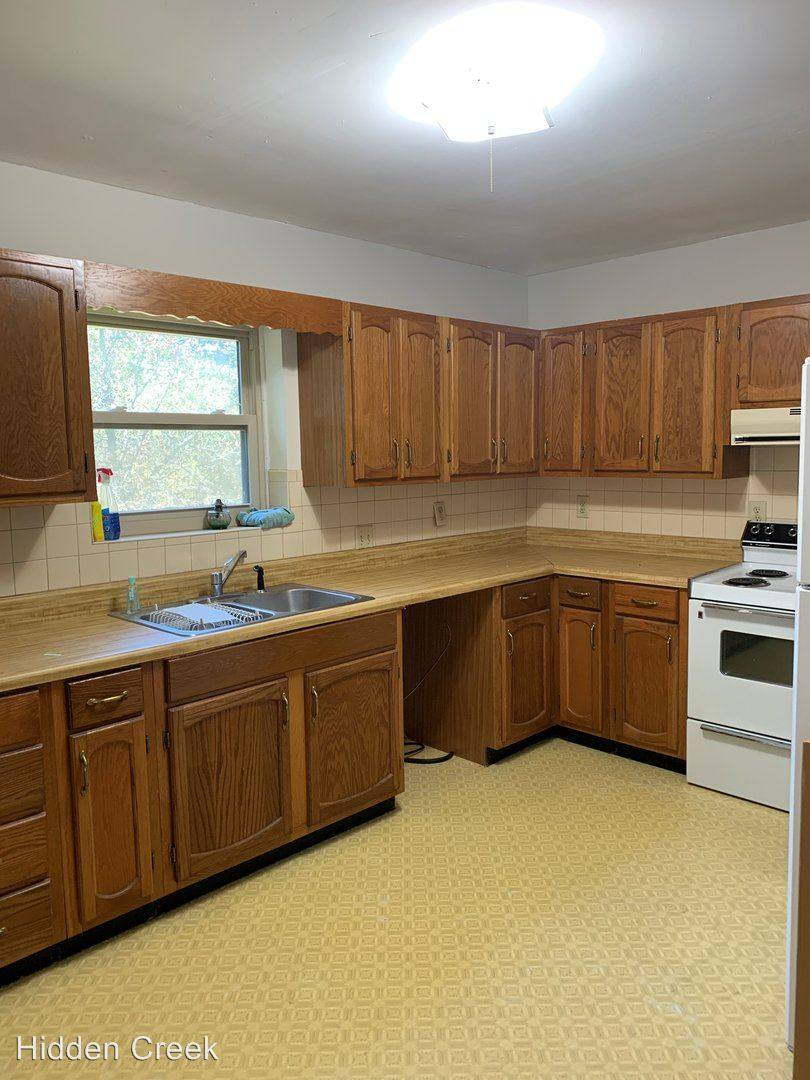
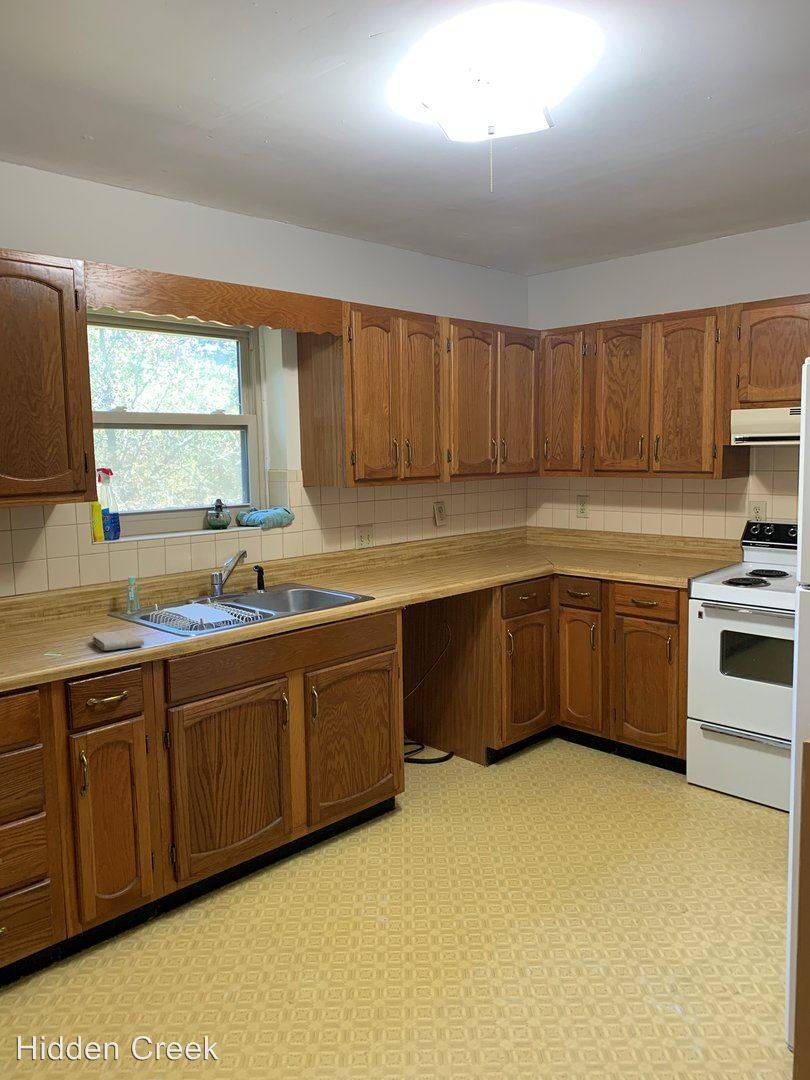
+ washcloth (117, 639)
